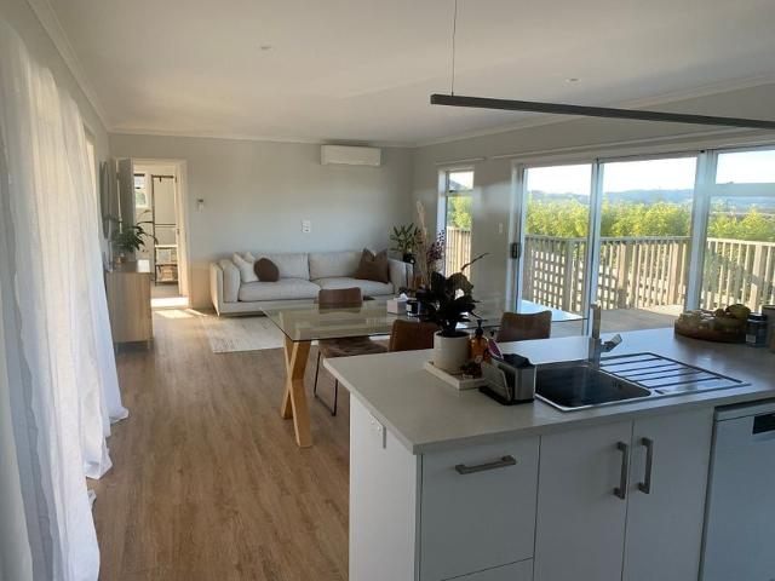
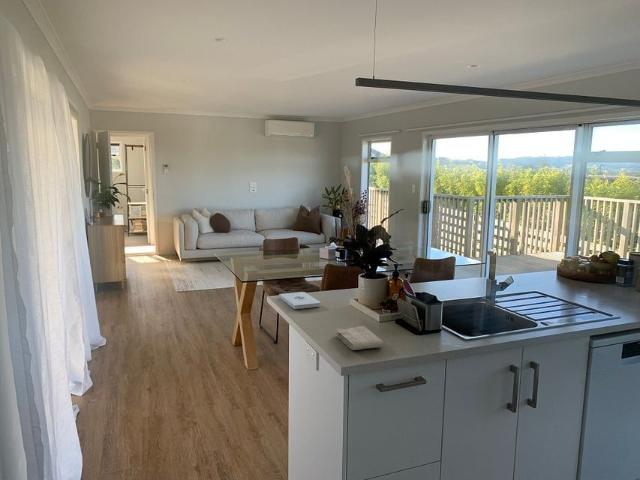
+ washcloth (358, 337)
+ notepad (299, 299)
